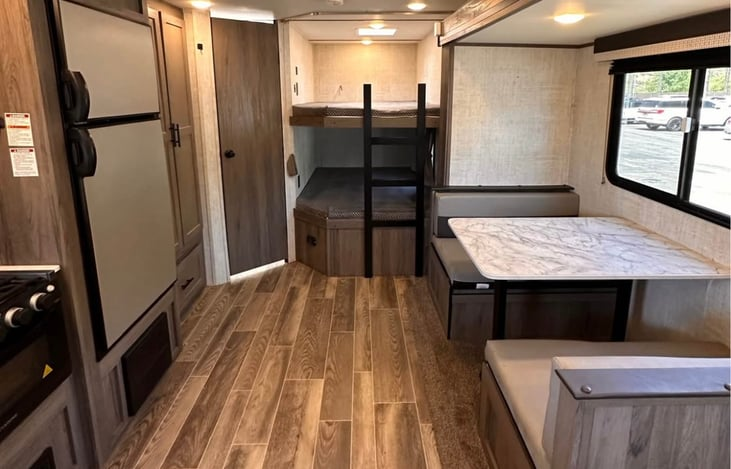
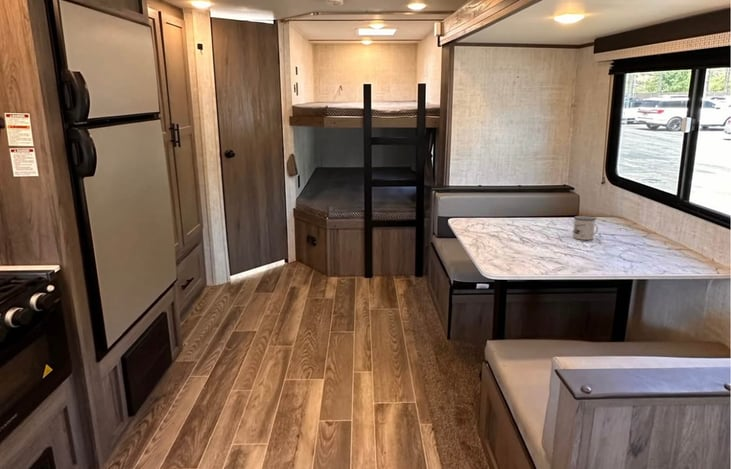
+ mug (586, 228)
